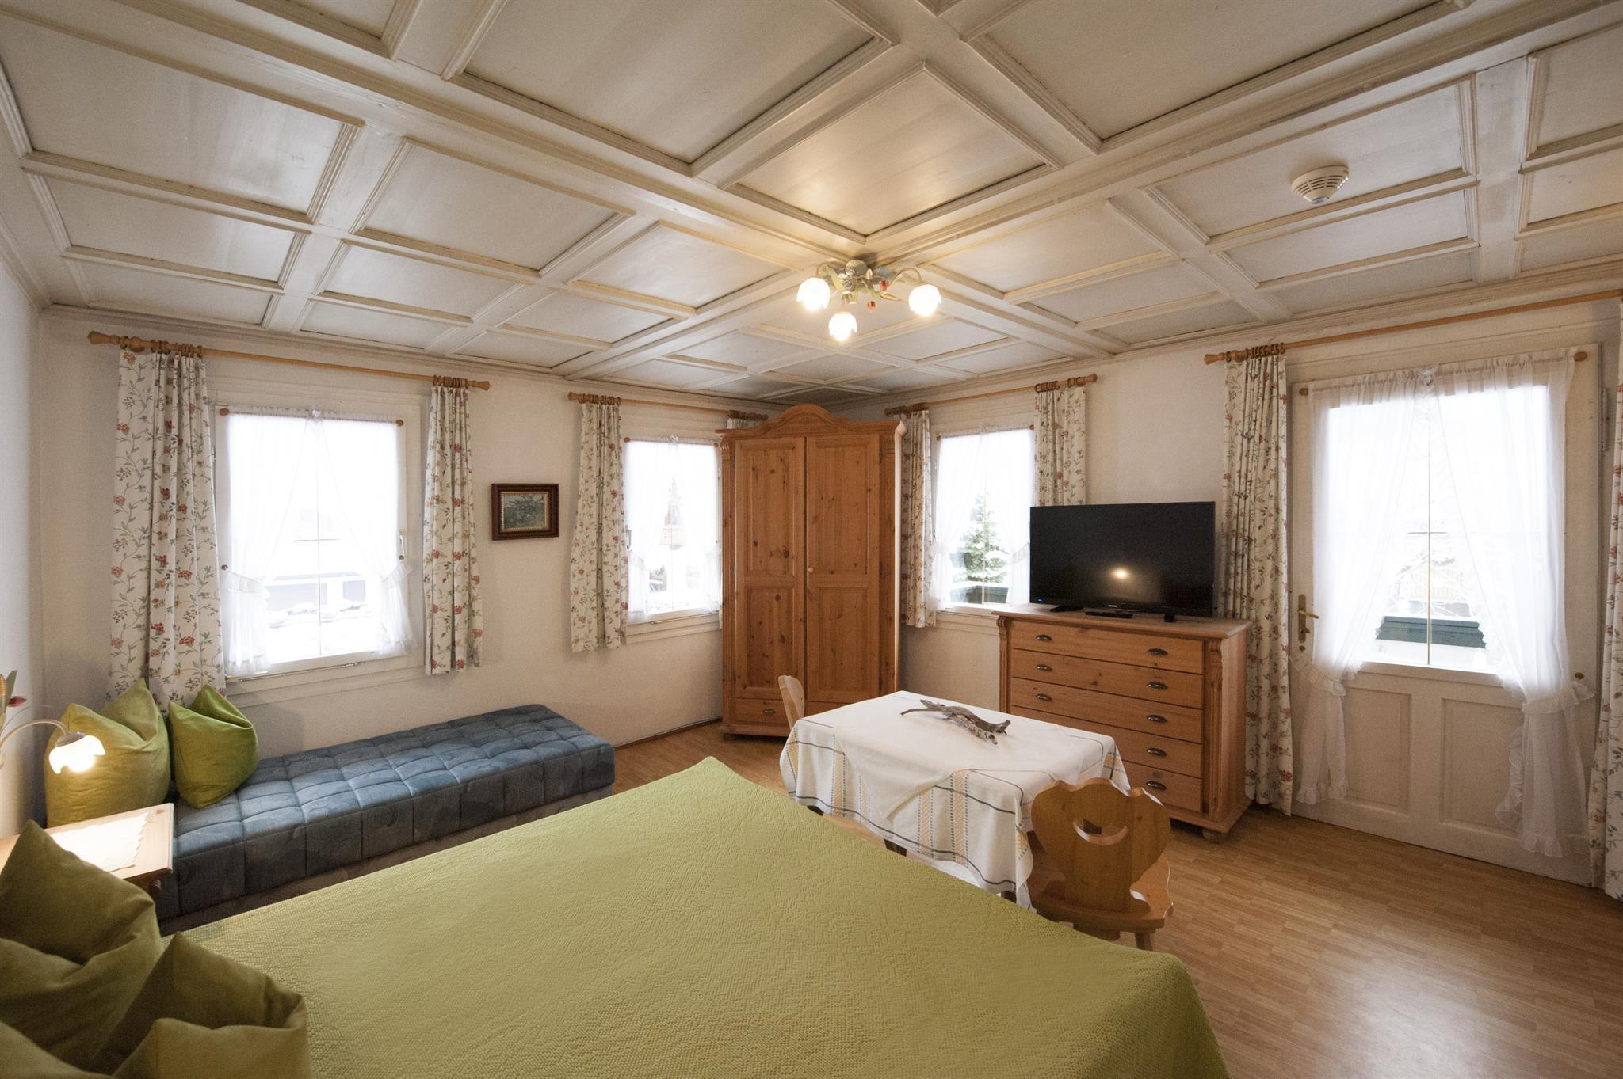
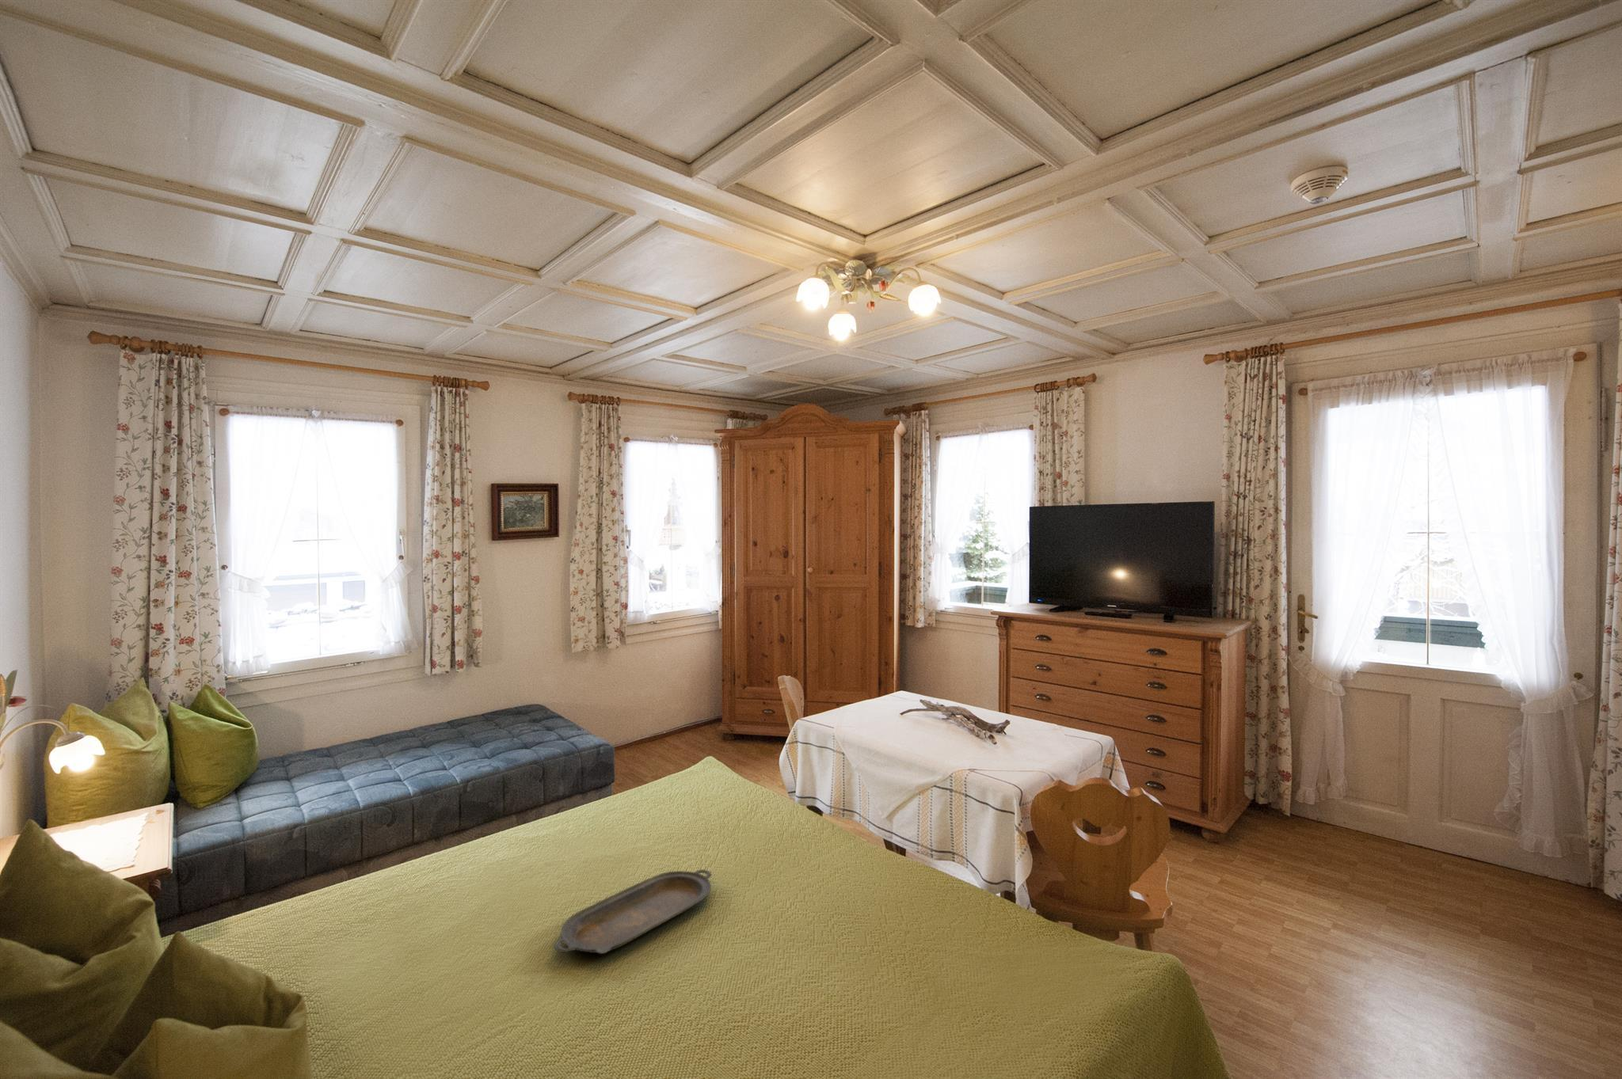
+ serving tray (639, 910)
